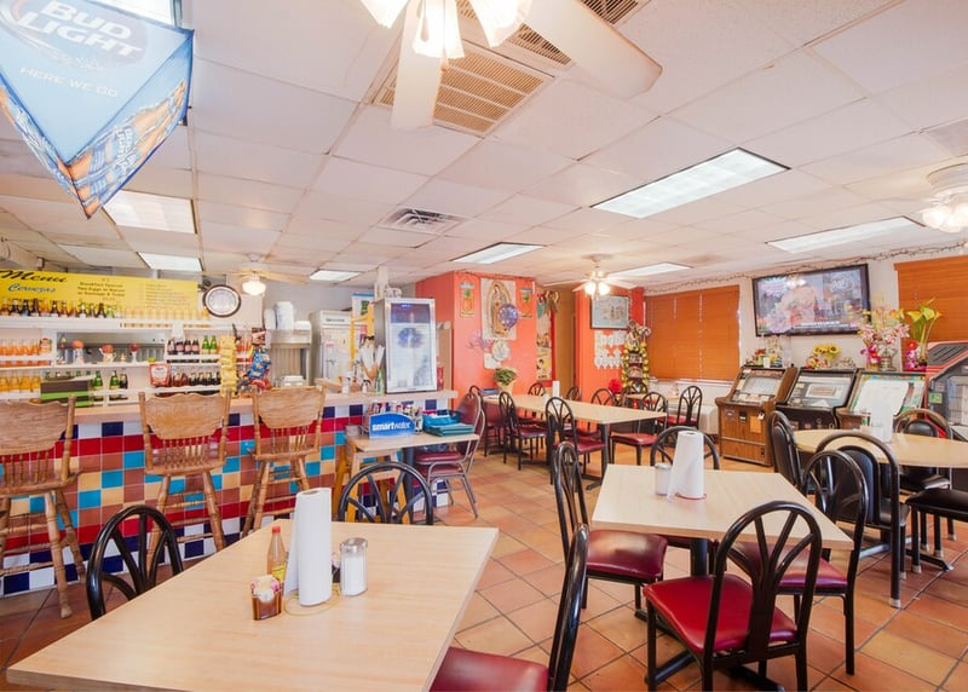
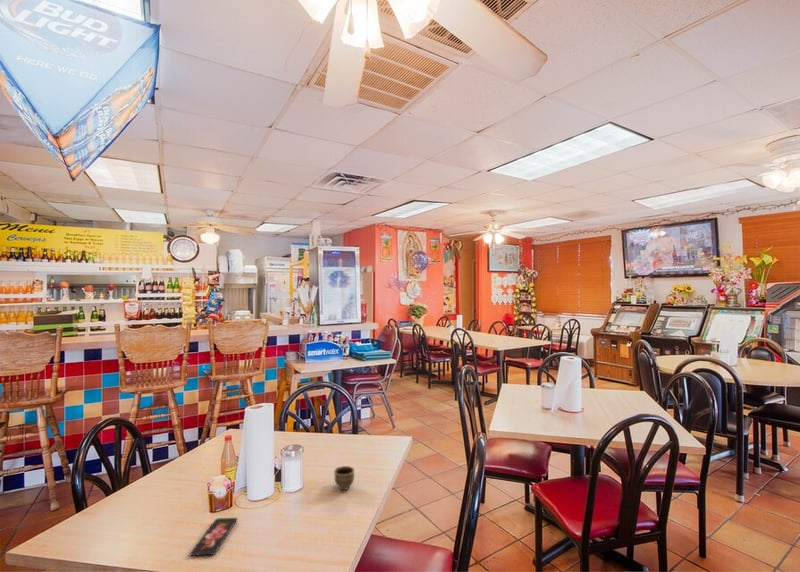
+ smartphone (215, 535)
+ cup (343, 477)
